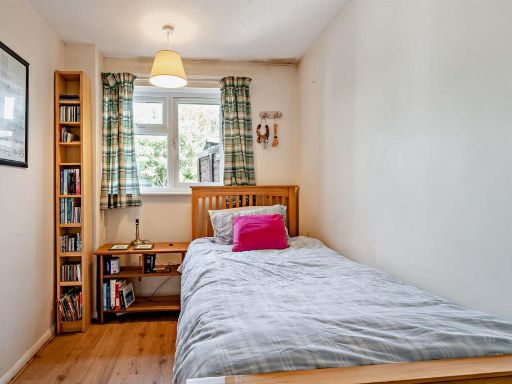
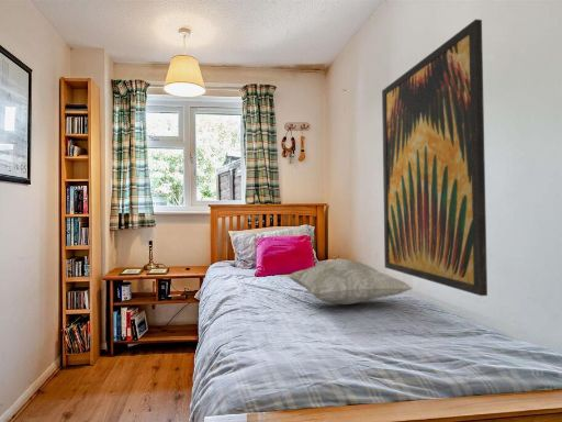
+ decorative pillow (345, 281)
+ wall art (423, 169)
